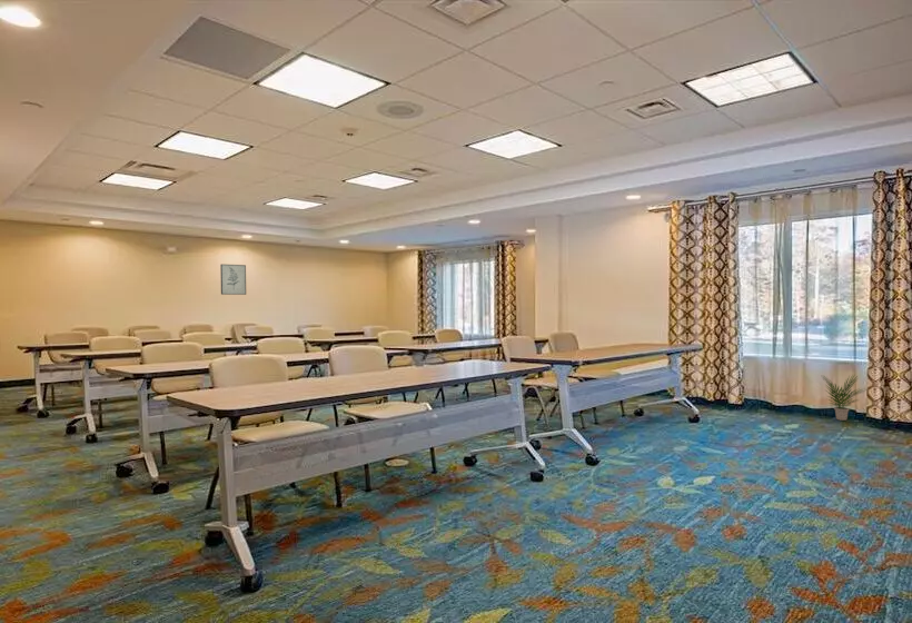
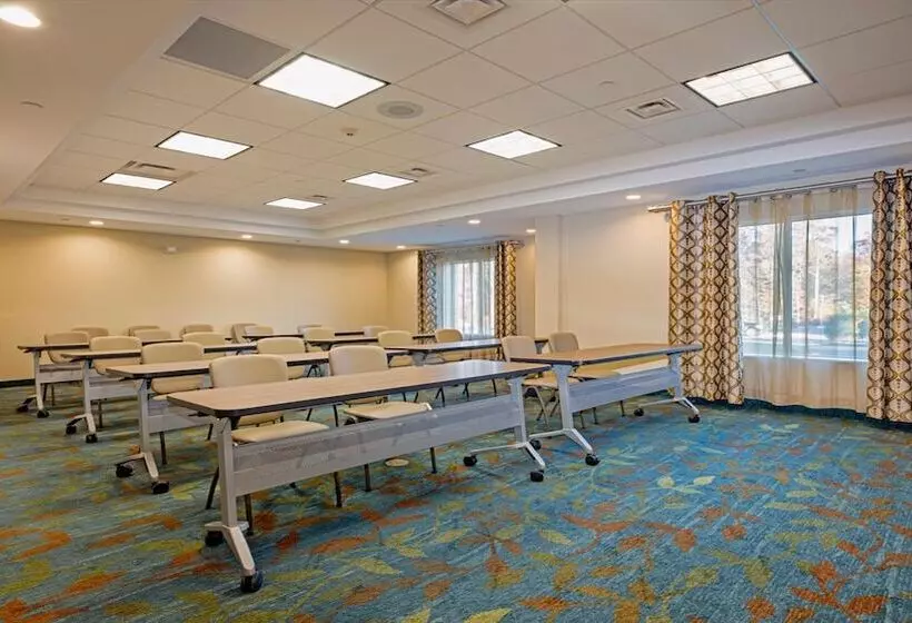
- potted plant (840, 396)
- wall art (234, 279)
